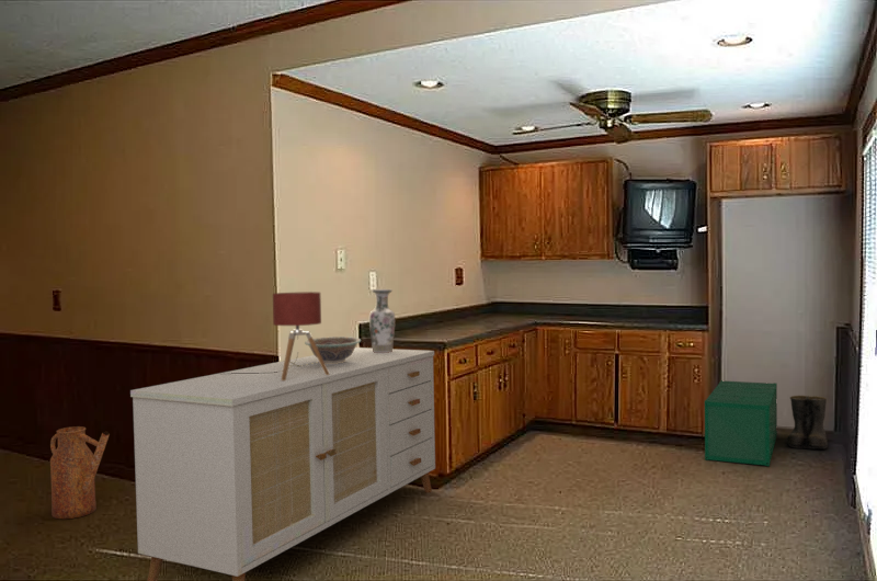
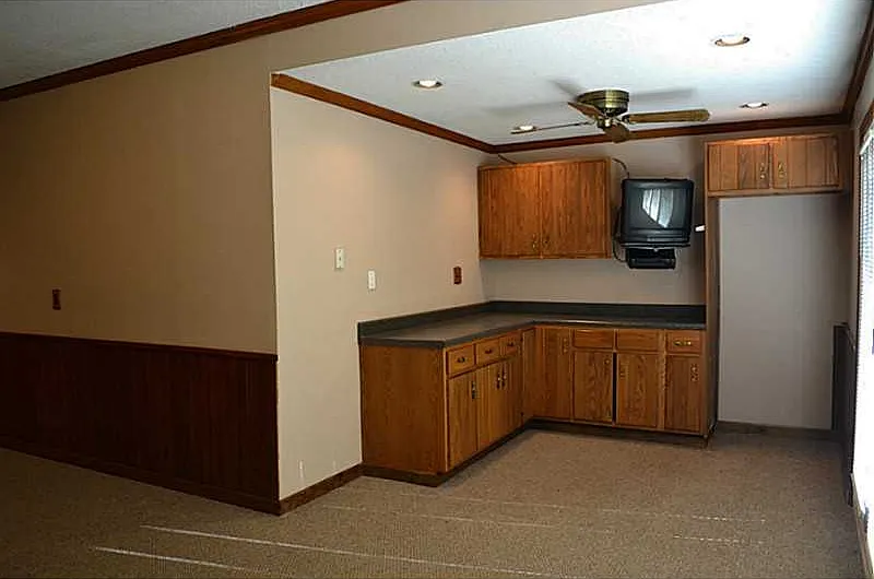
- watering can (80, 470)
- vase (381, 320)
- sideboard (310, 449)
- storage bin (742, 419)
- decorative bowl (332, 350)
- boots (807, 421)
- table lamp (274, 324)
